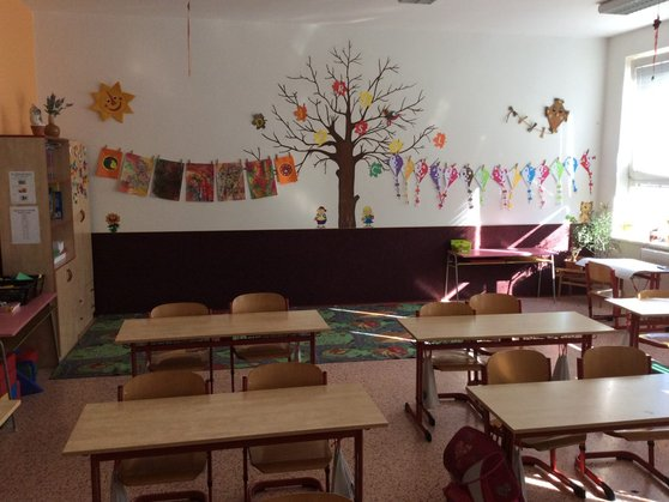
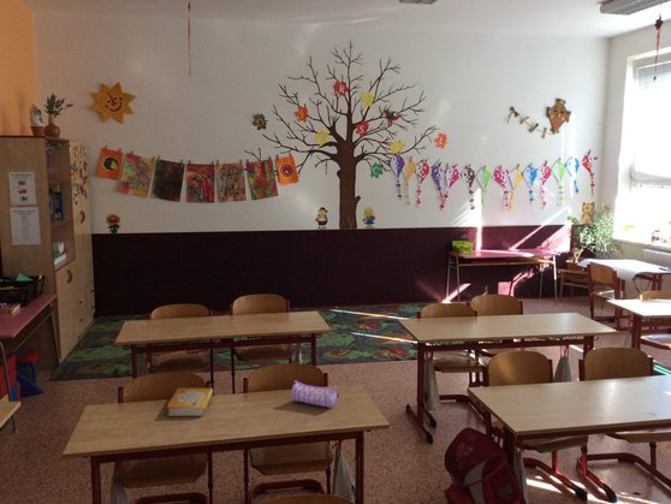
+ book (190, 401)
+ pencil case (314, 393)
